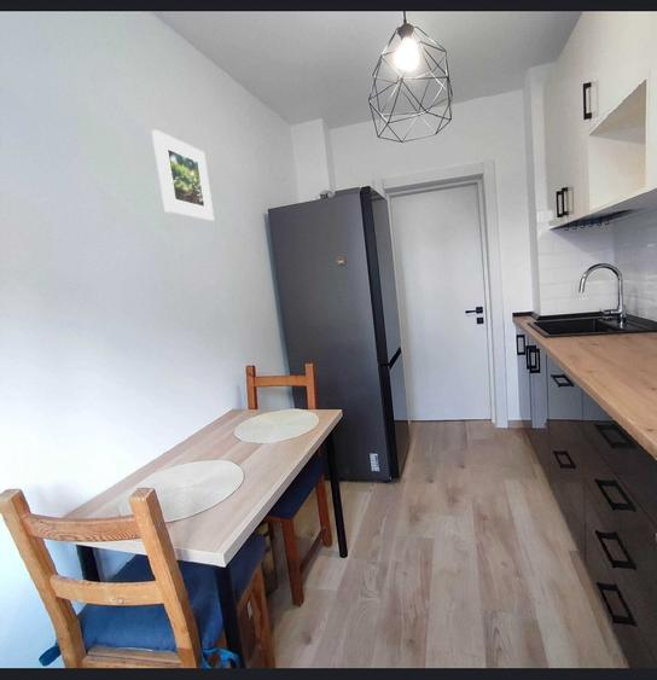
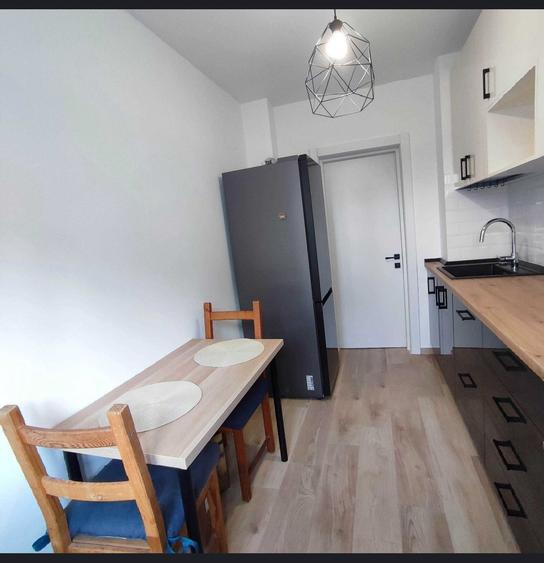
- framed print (186, 180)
